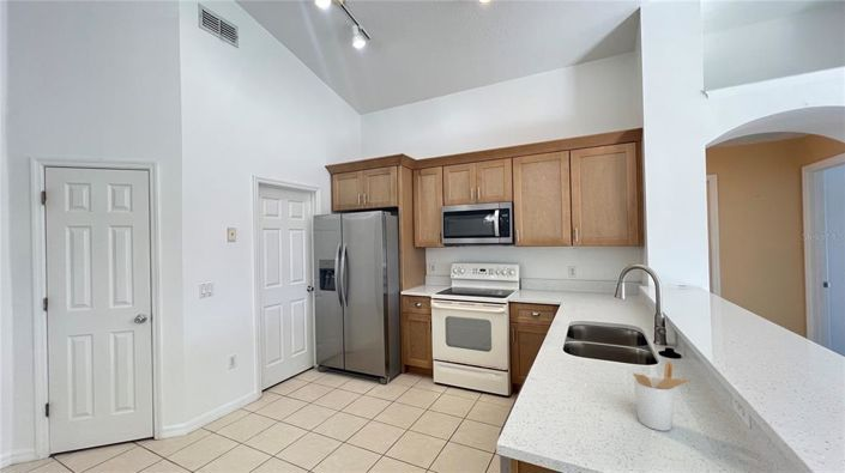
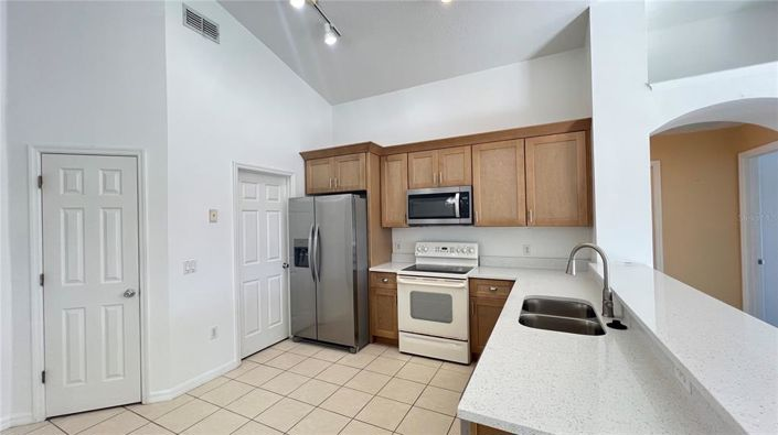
- utensil holder (660, 396)
